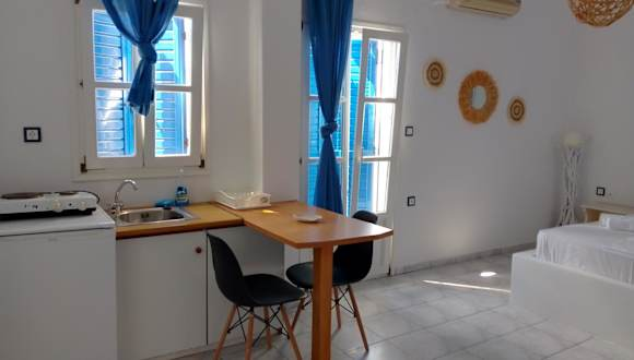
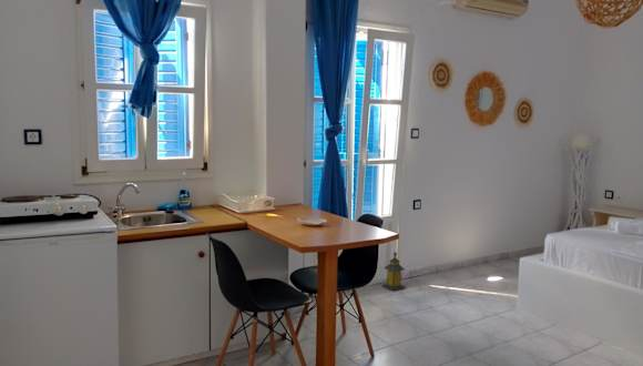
+ lantern (394, 270)
